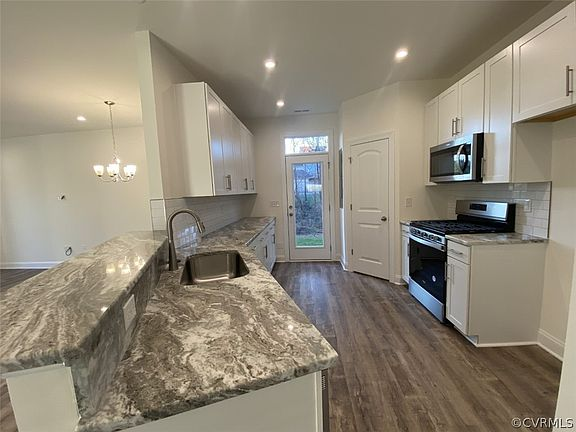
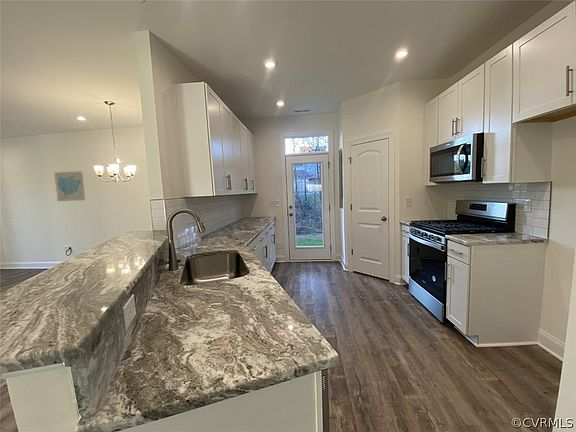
+ wall art (69, 186)
